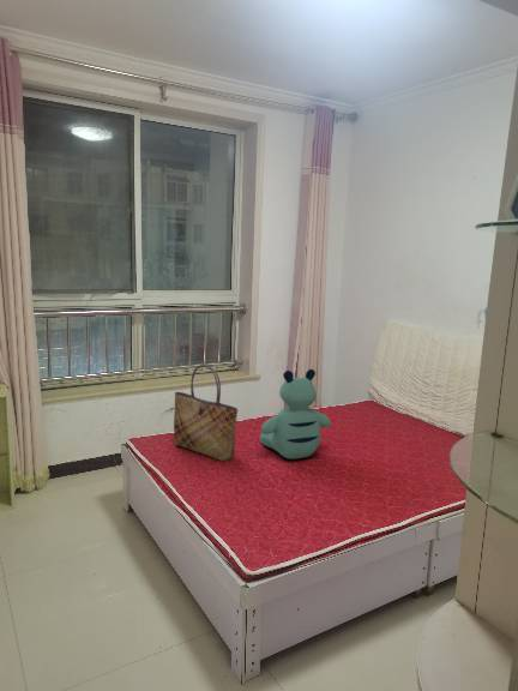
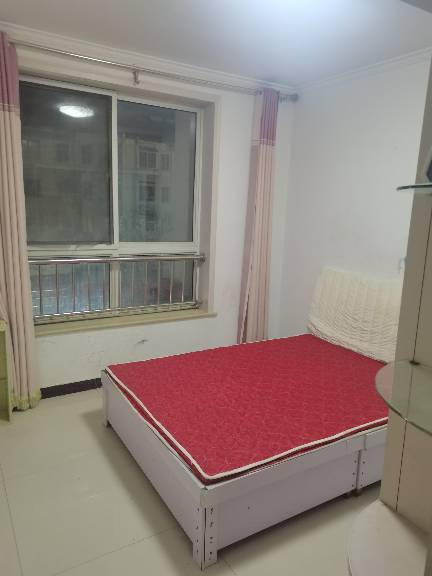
- tote bag (205, 408)
- bear (291, 409)
